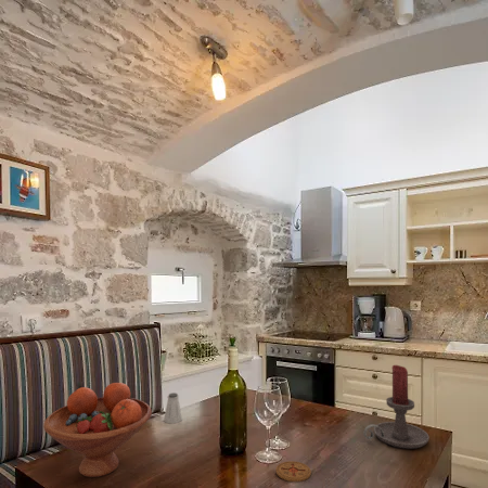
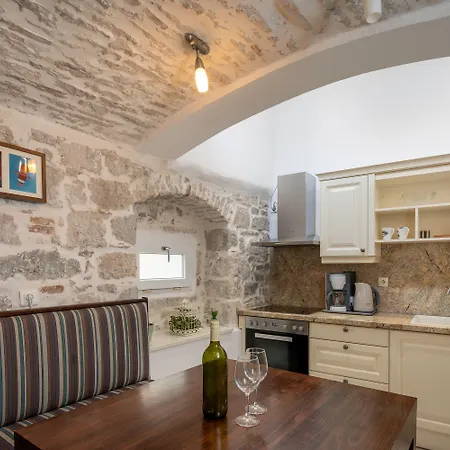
- coaster (293, 471)
- candle holder (394, 402)
- saltshaker (172, 407)
- fruit bowl (100, 431)
